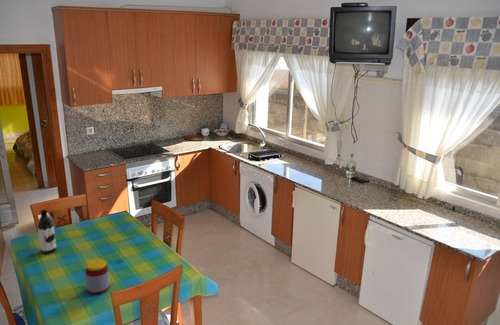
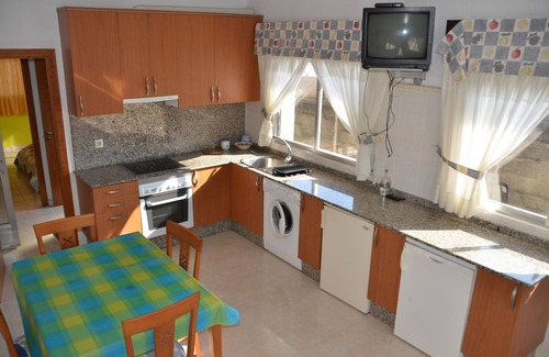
- jar (97, 276)
- water bottle (46, 231)
